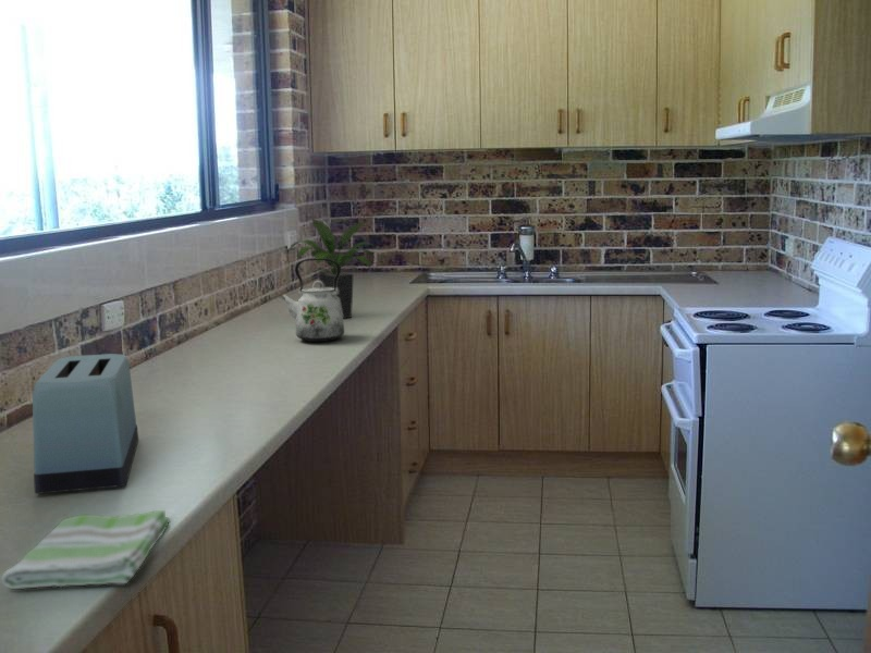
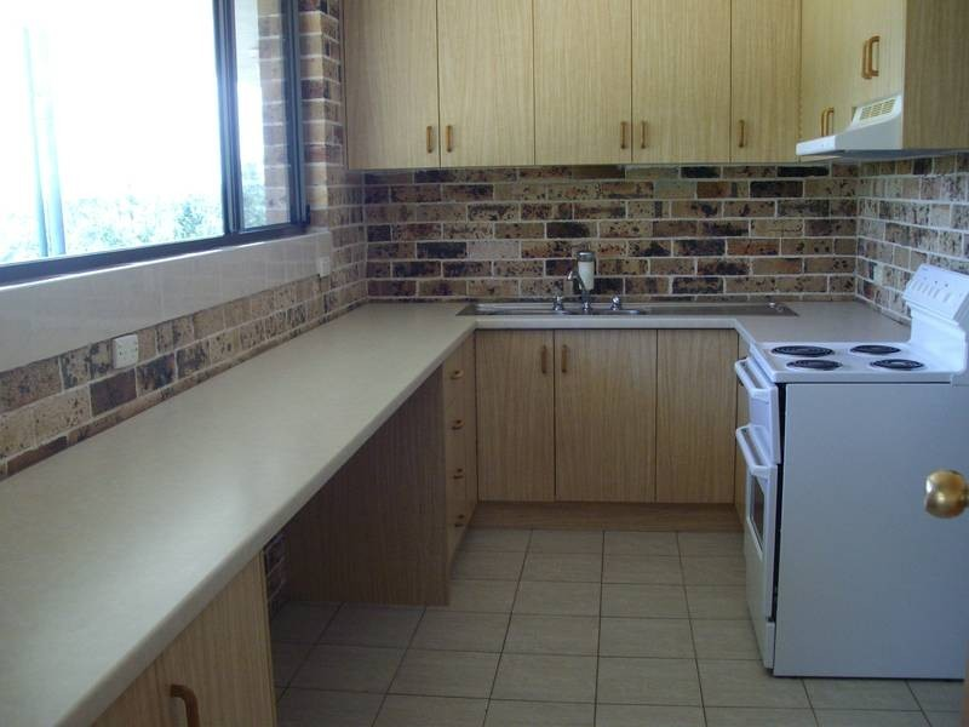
- potted plant (334, 268)
- dish towel (91, 543)
- kettle (309, 299)
- toaster (88, 415)
